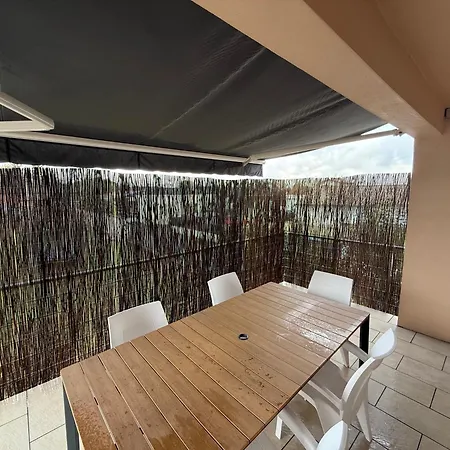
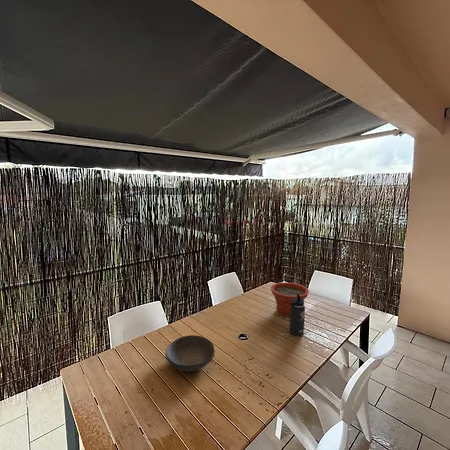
+ bowl (190, 356)
+ thermos bottle (296, 314)
+ plant pot (289, 300)
